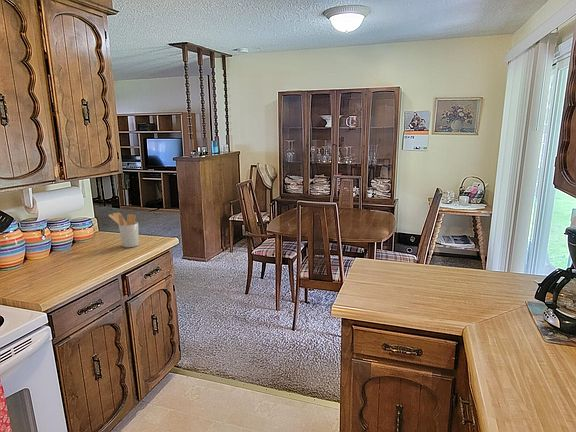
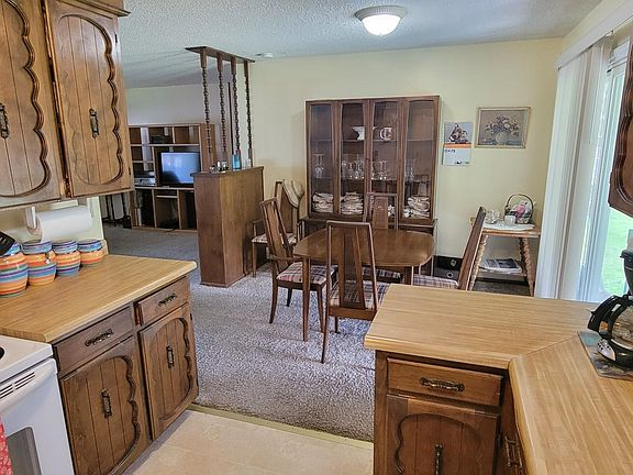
- utensil holder (124, 228)
